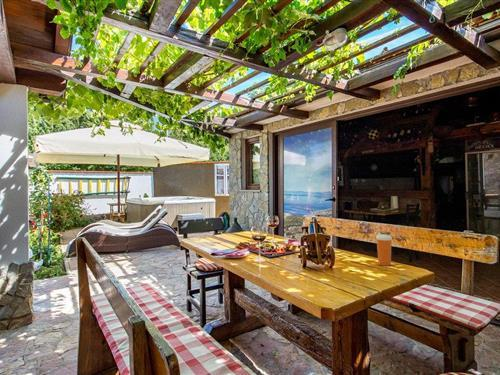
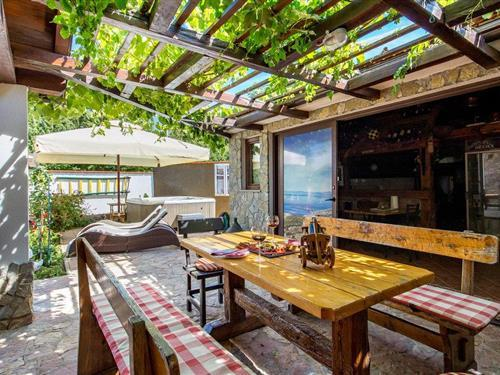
- shaker bottle (384, 248)
